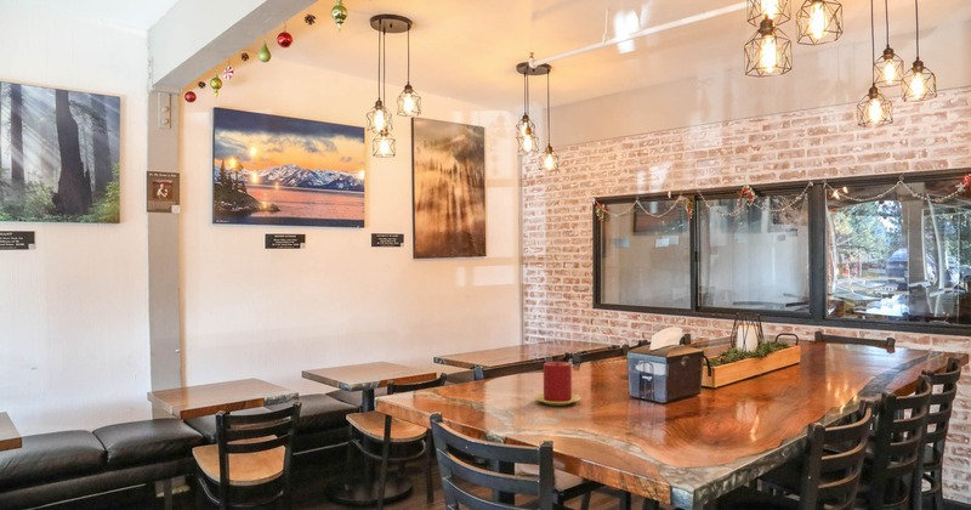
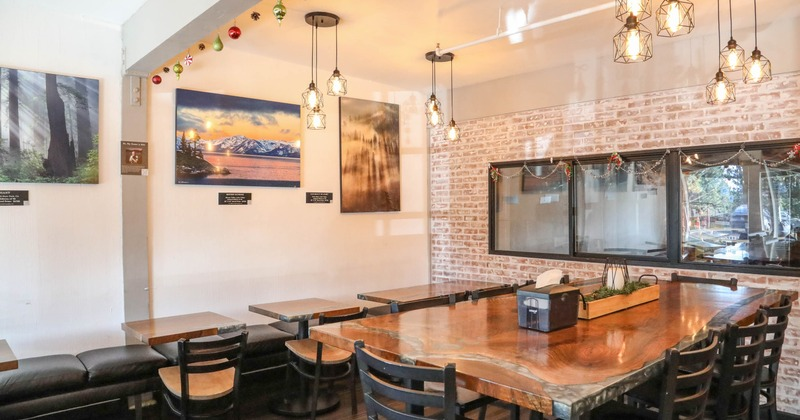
- candle (557, 382)
